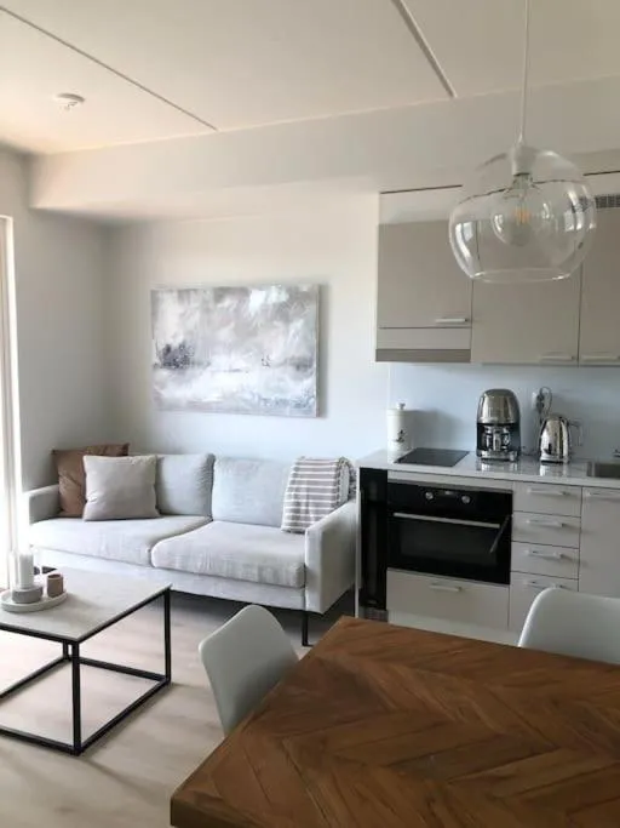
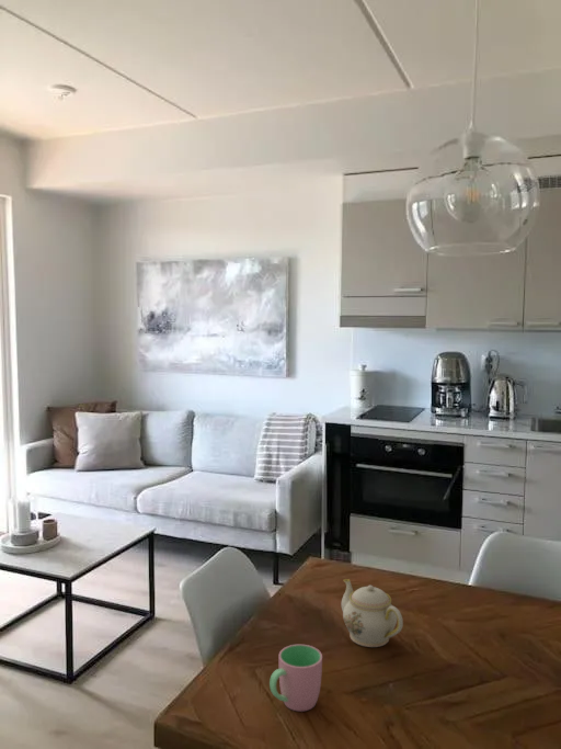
+ teapot (371, 612)
+ cup (294, 681)
